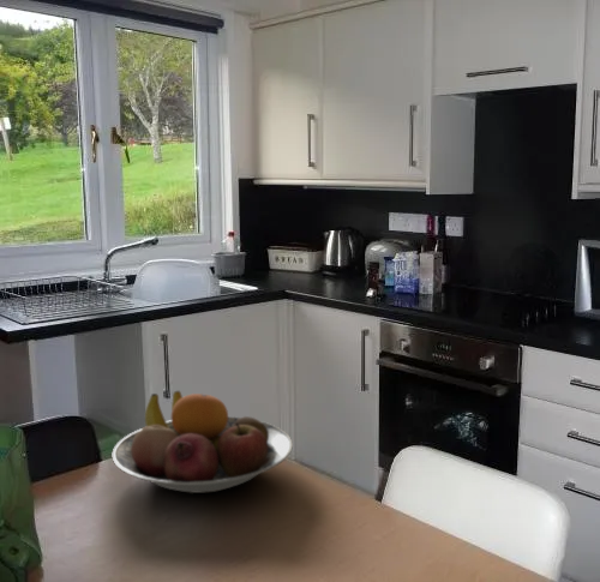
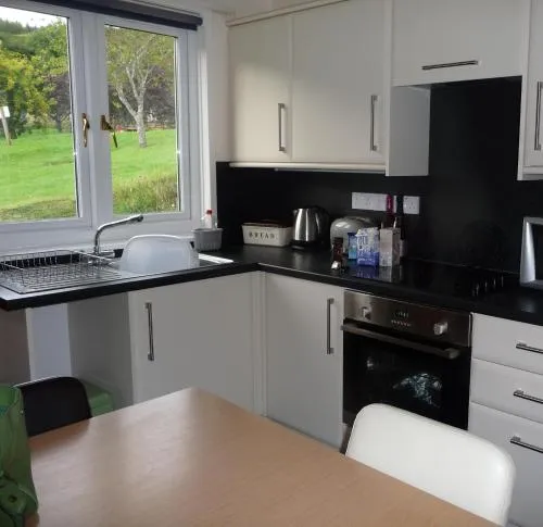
- fruit bowl (203, 438)
